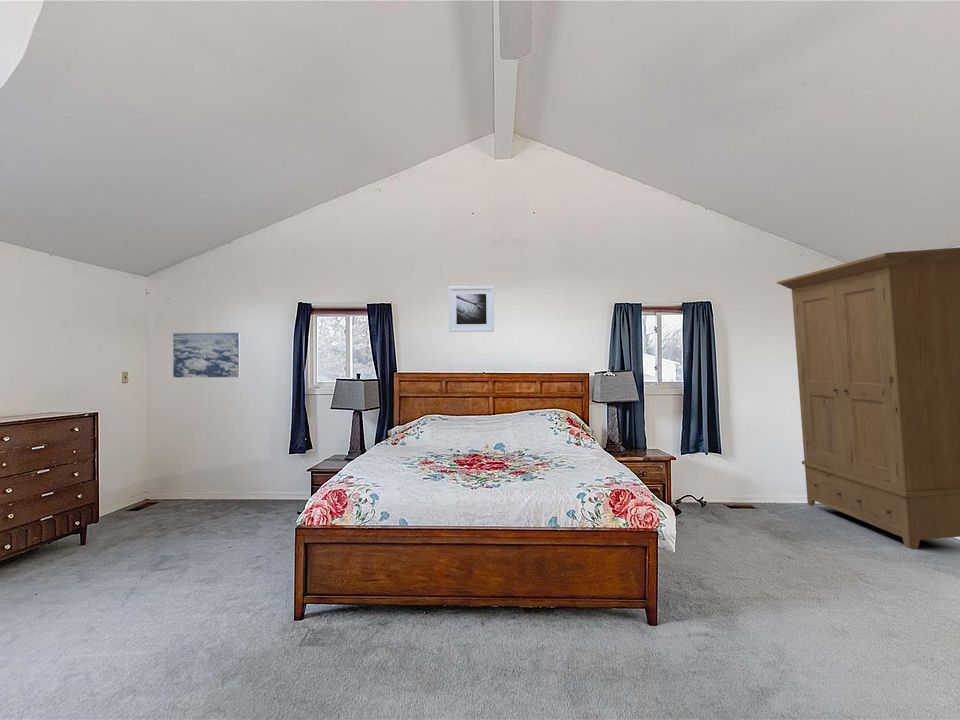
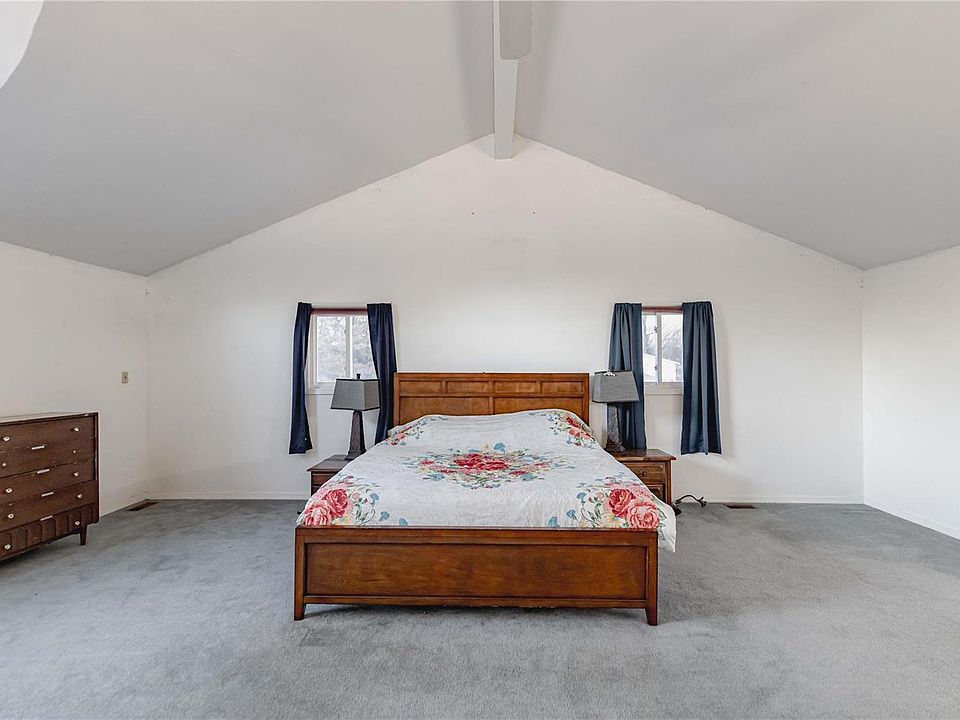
- wardrobe (871, 391)
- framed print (471, 309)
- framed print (206, 355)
